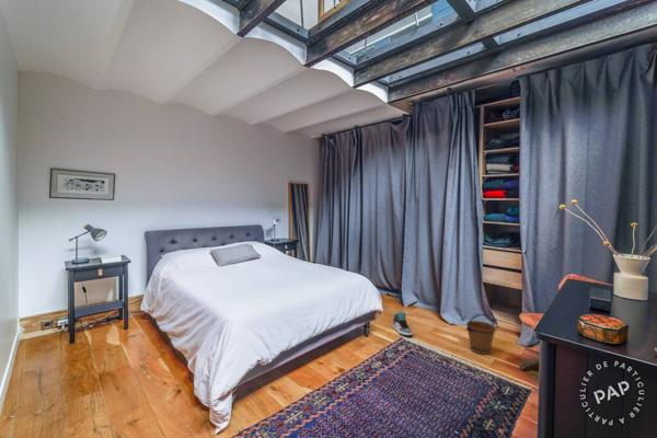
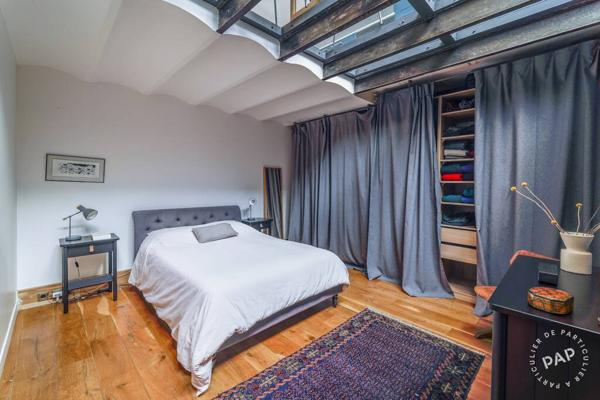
- bucket (480, 332)
- sneaker (402, 321)
